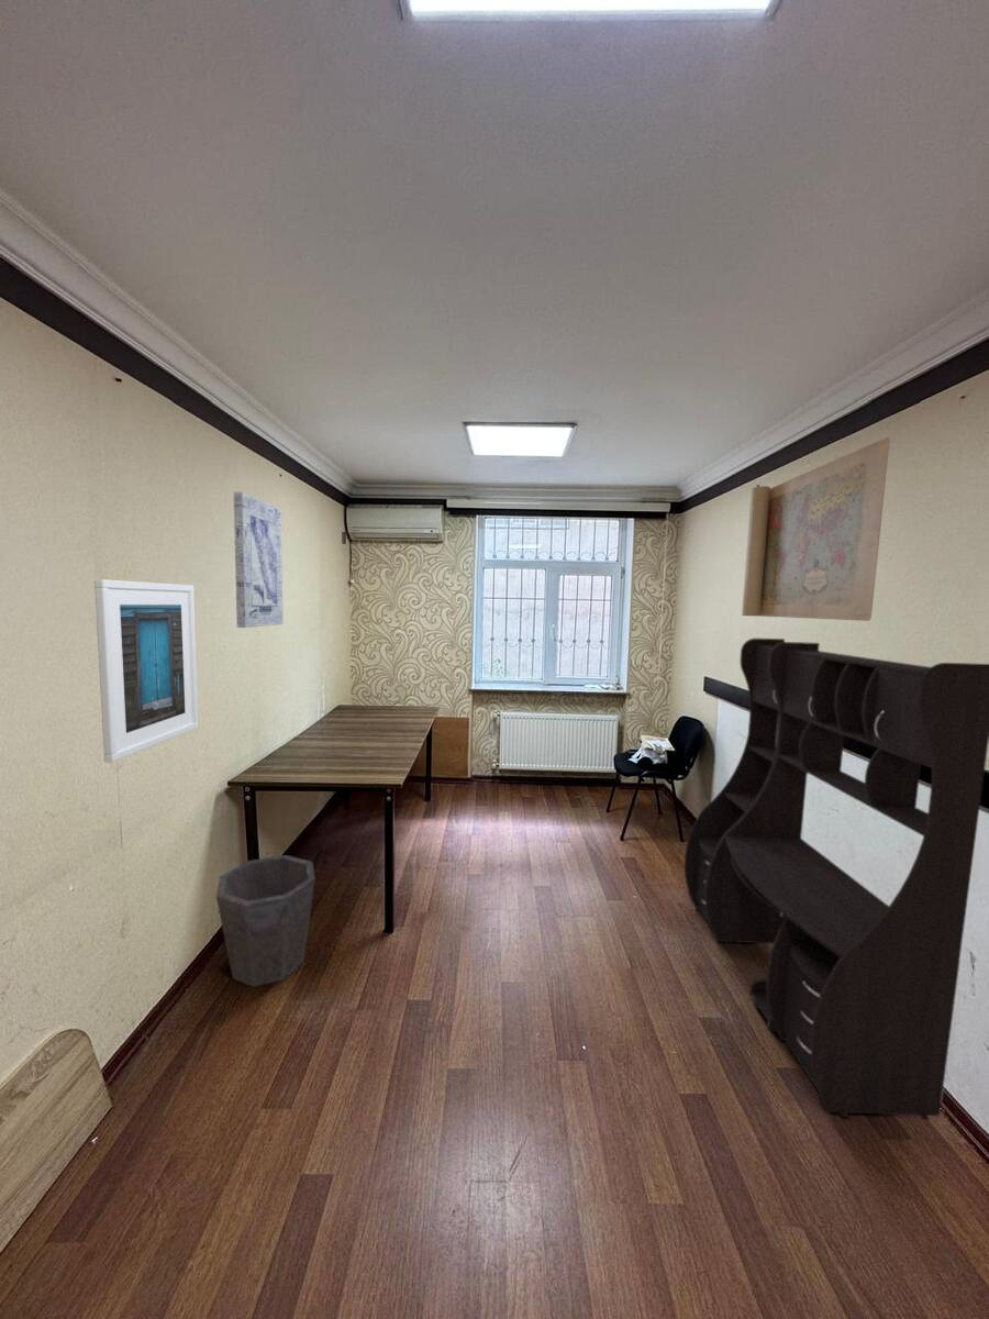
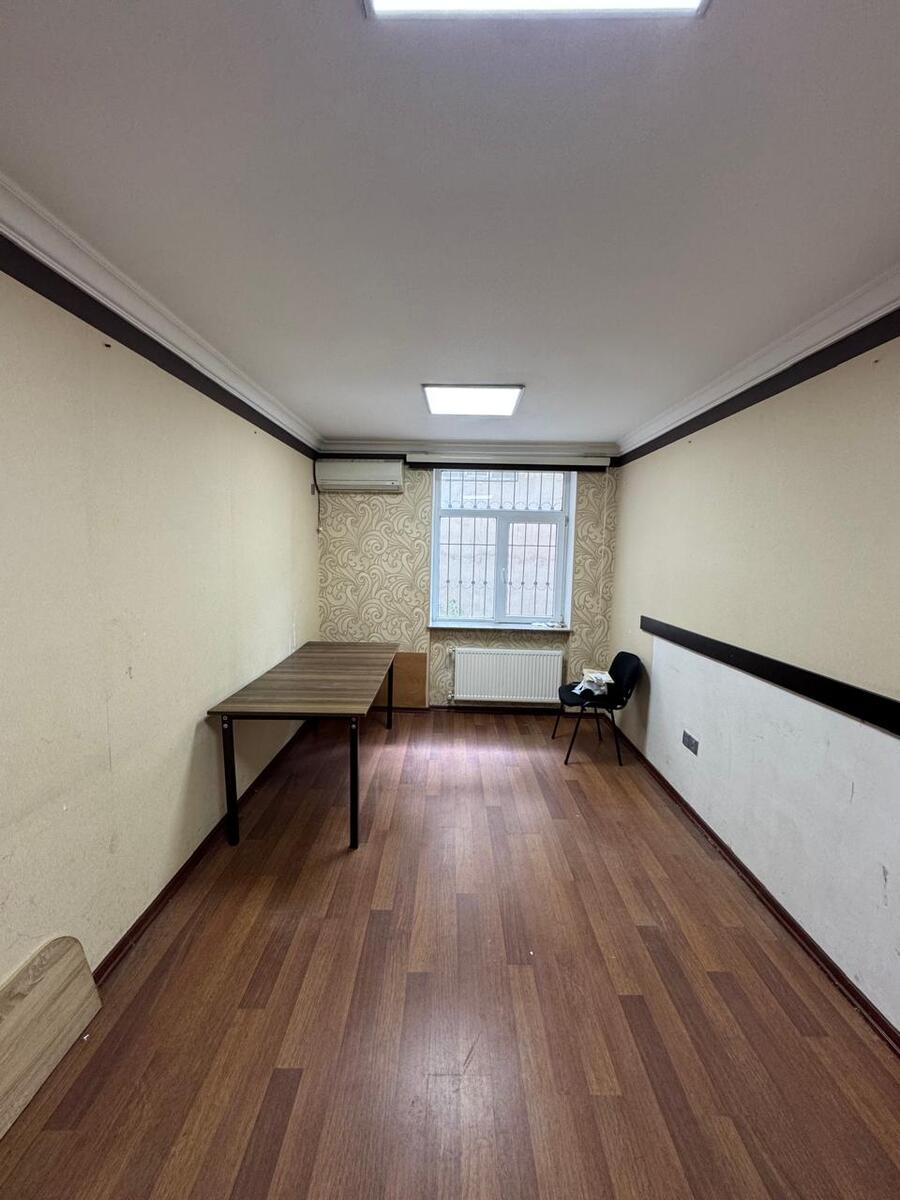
- shelving unit (792, 822)
- map (799, 543)
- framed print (154, 664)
- wall art (260, 564)
- waste bin (268, 920)
